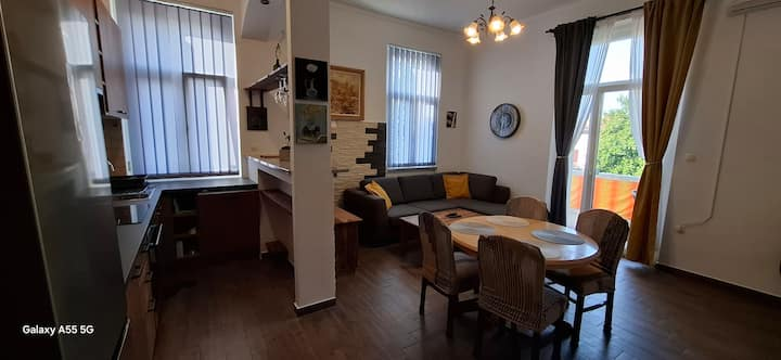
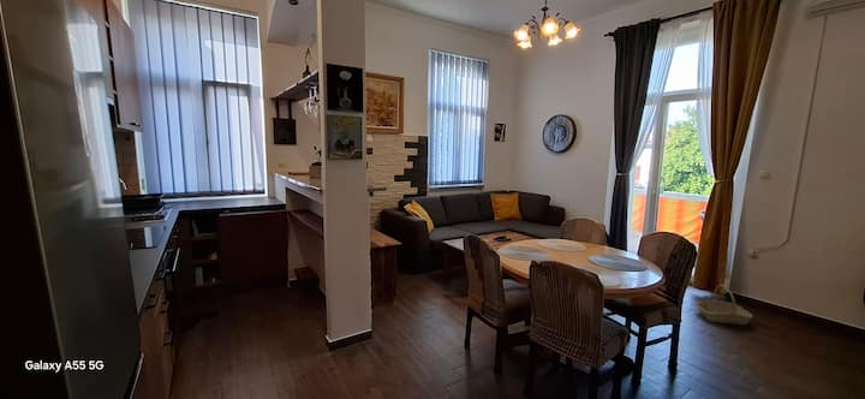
+ basket (724, 302)
